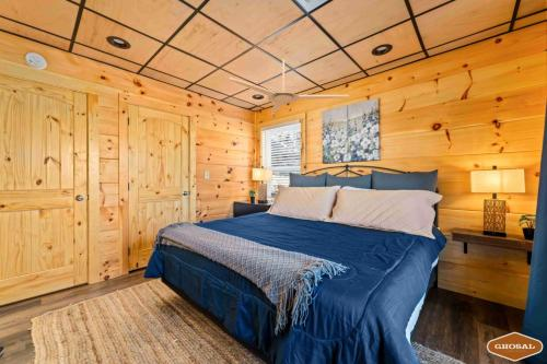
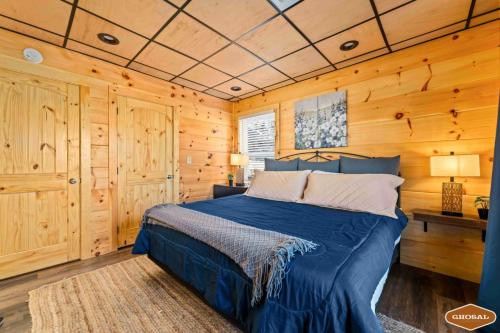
- ceiling fan (283, 81)
